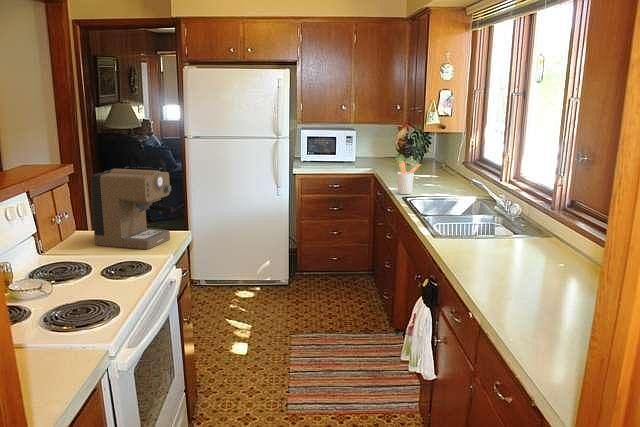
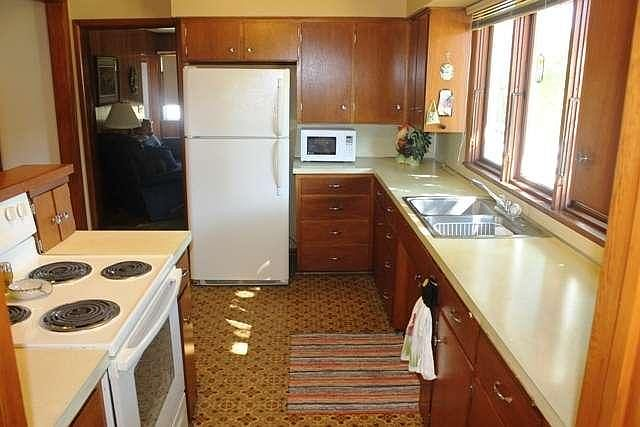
- coffee maker (139, 205)
- utensil holder (409, 177)
